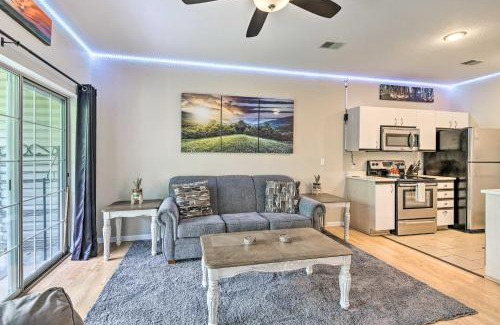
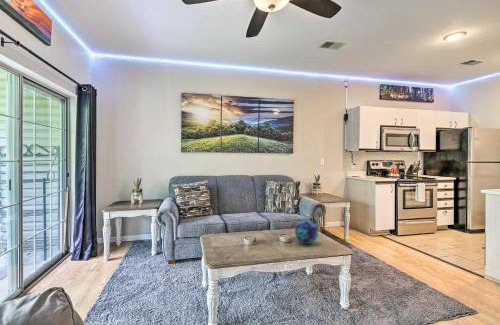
+ decorative ball (306, 231)
